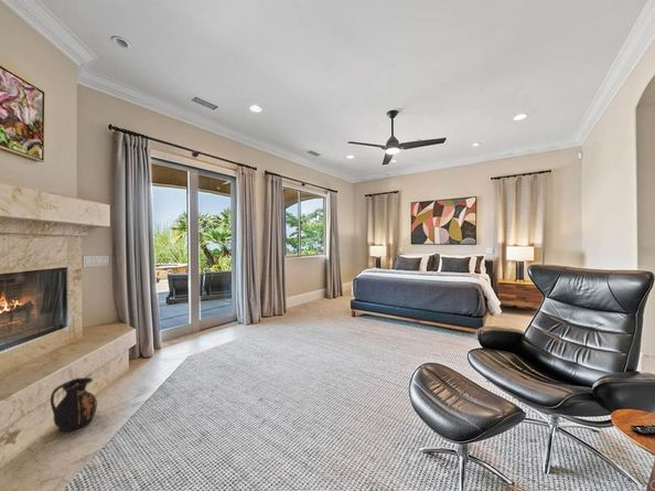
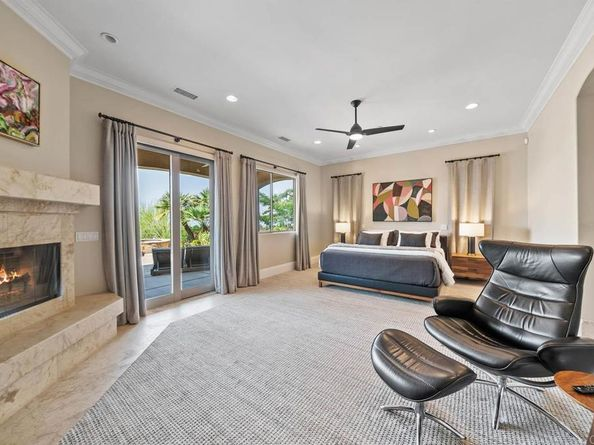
- ceramic jug (76, 402)
